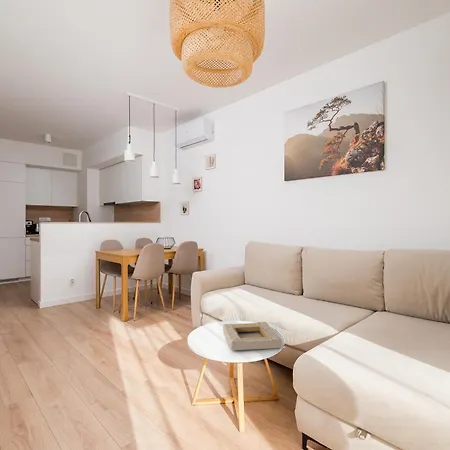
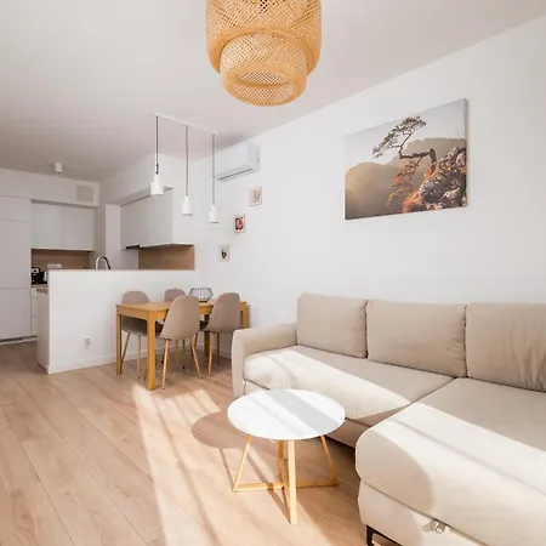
- book (250, 334)
